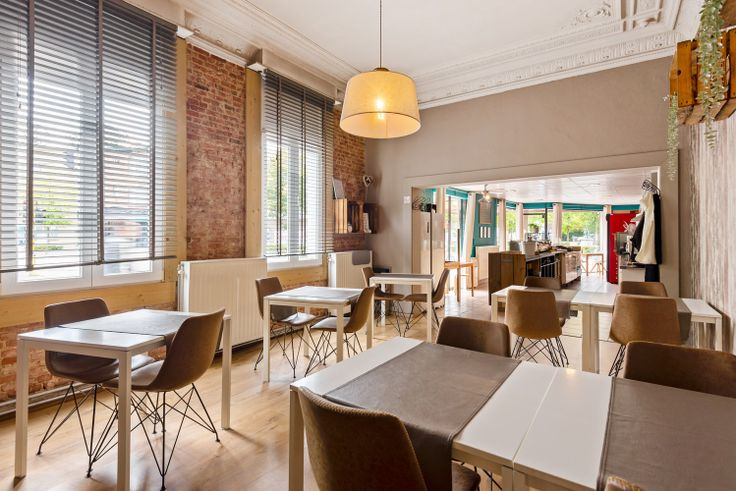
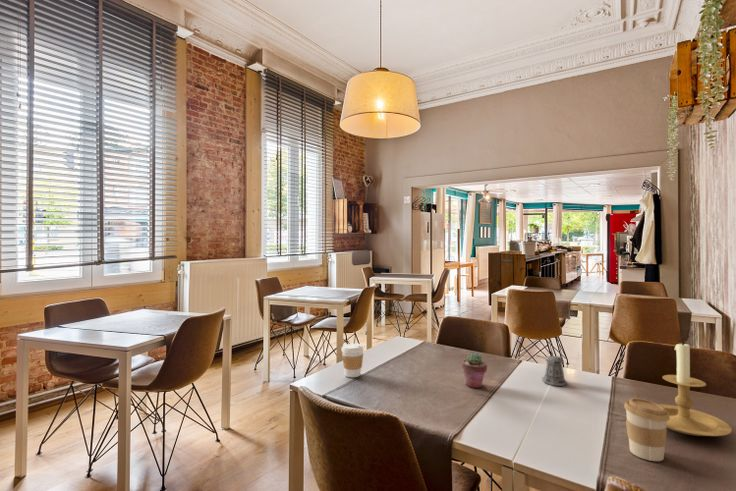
+ potted succulent (474, 369)
+ candle holder (683, 384)
+ coffee cup (352, 359)
+ pepper shaker (552, 368)
+ coffee cup (646, 427)
